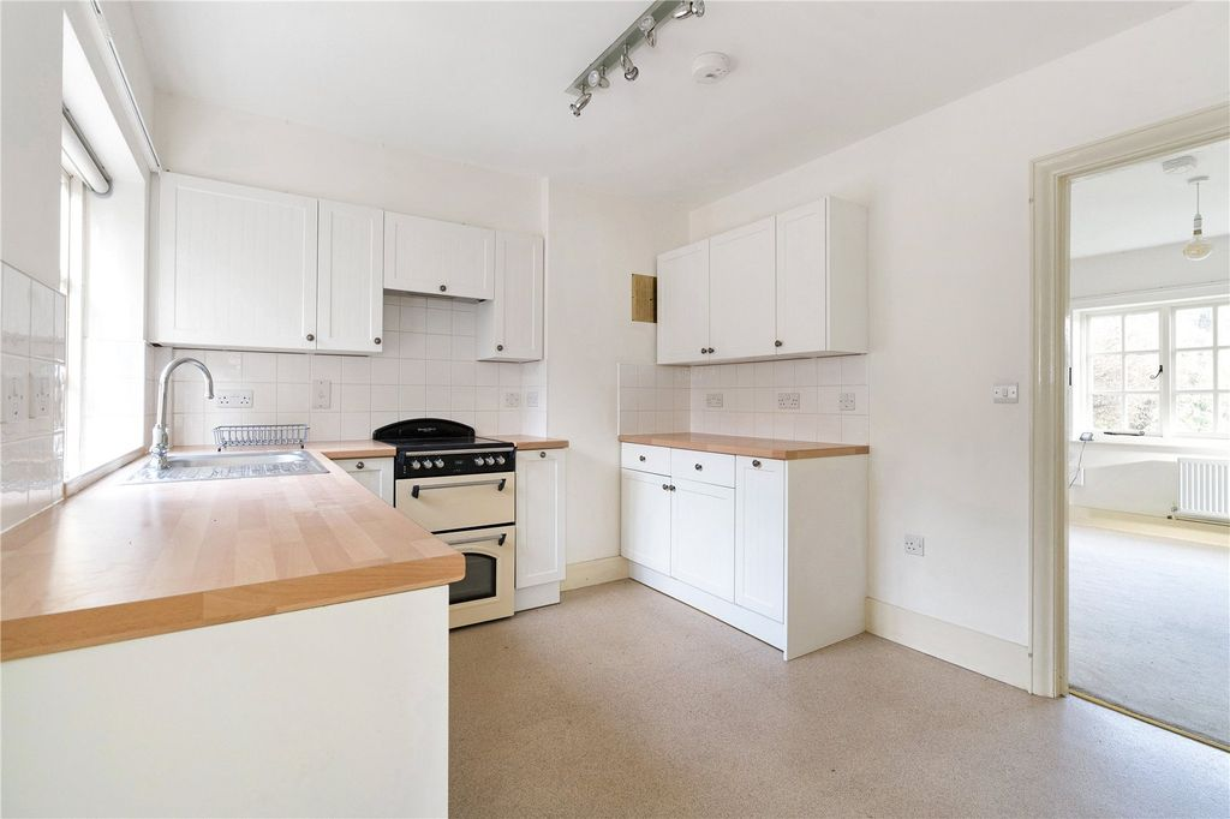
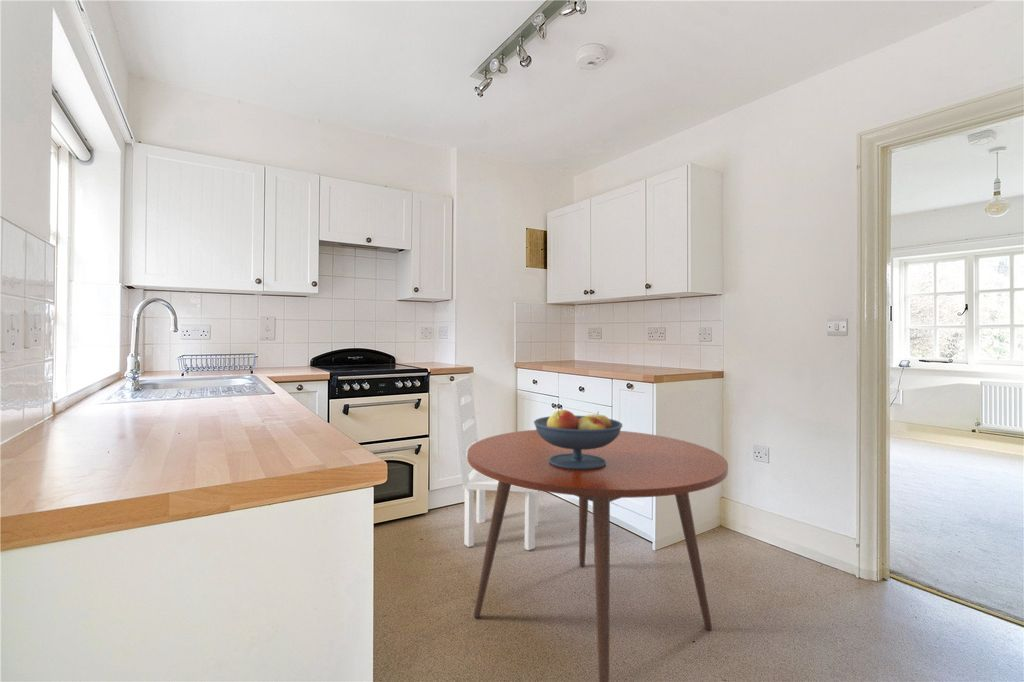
+ dining table (594, 536)
+ fruit bowl (577, 434)
+ dining chair (489, 477)
